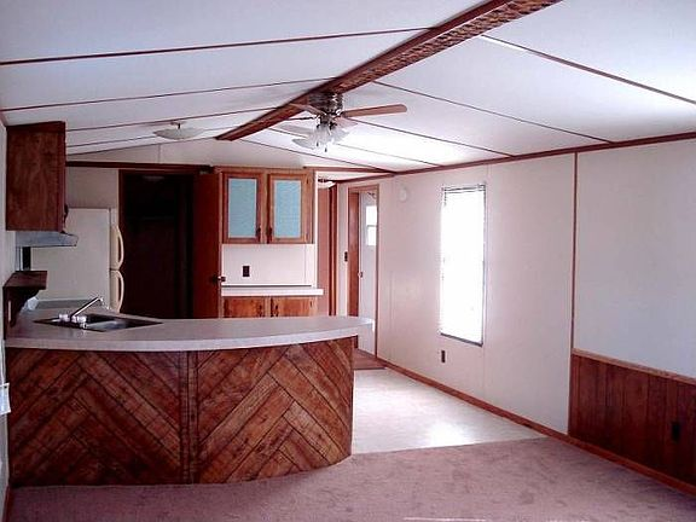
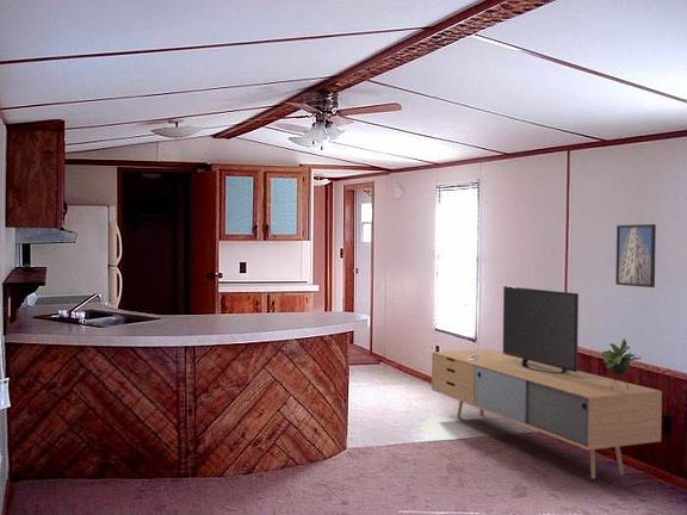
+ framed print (635, 255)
+ media console (532, 366)
